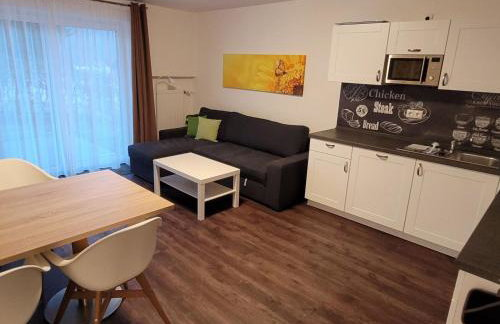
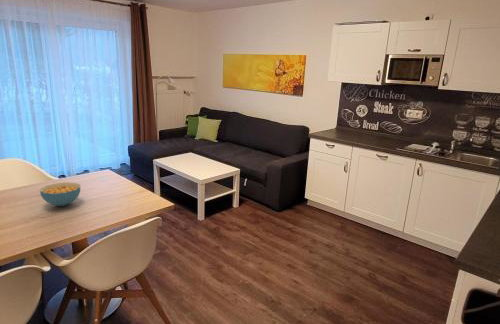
+ cereal bowl (61, 196)
